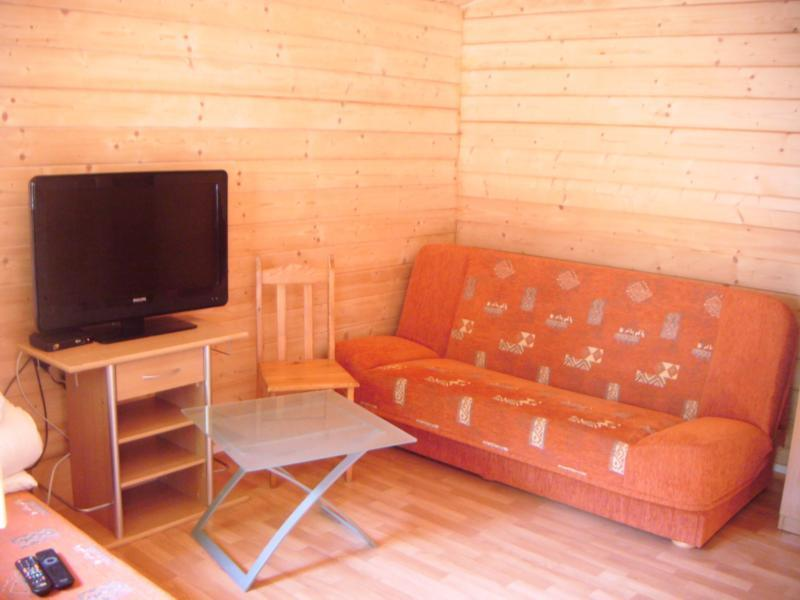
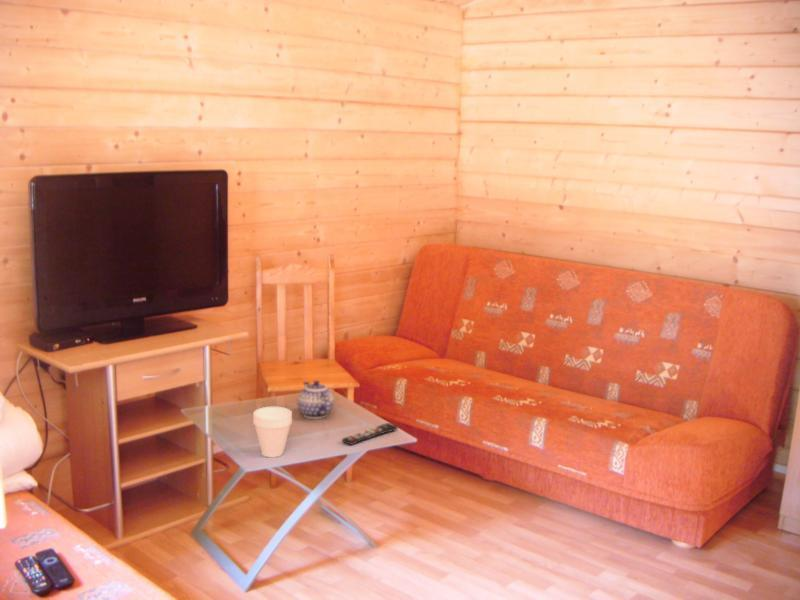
+ remote control (370, 433)
+ teapot (315, 398)
+ cup (272, 433)
